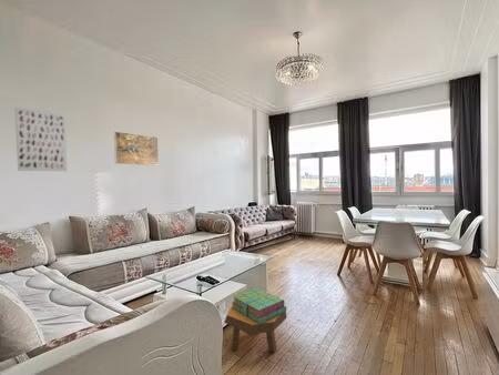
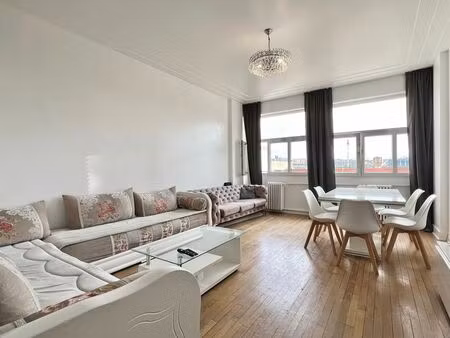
- footstool (255, 326)
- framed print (138, 150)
- wall art (42, 141)
- stack of books (257, 303)
